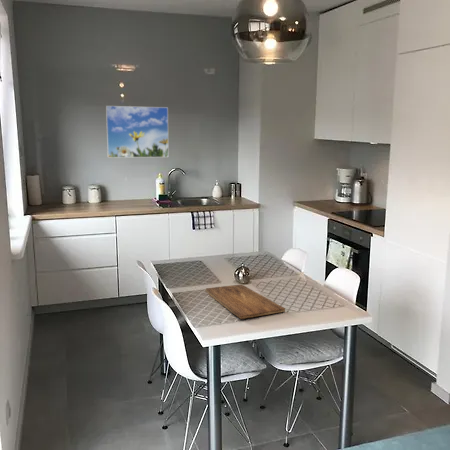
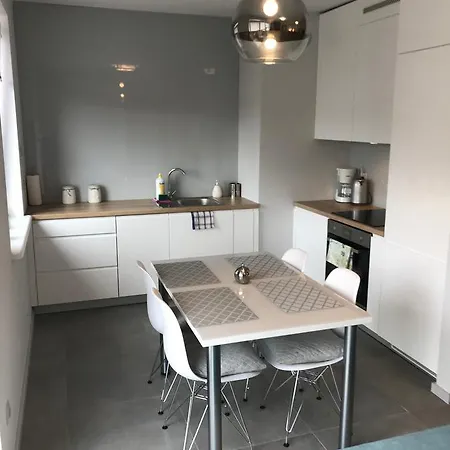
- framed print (138, 132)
- cutting board (241, 299)
